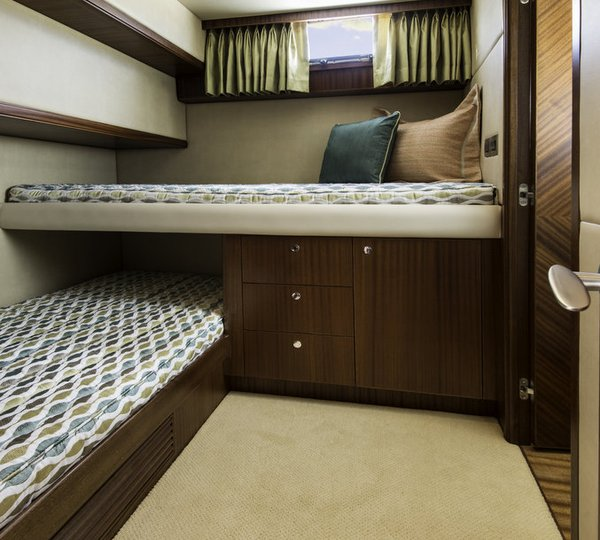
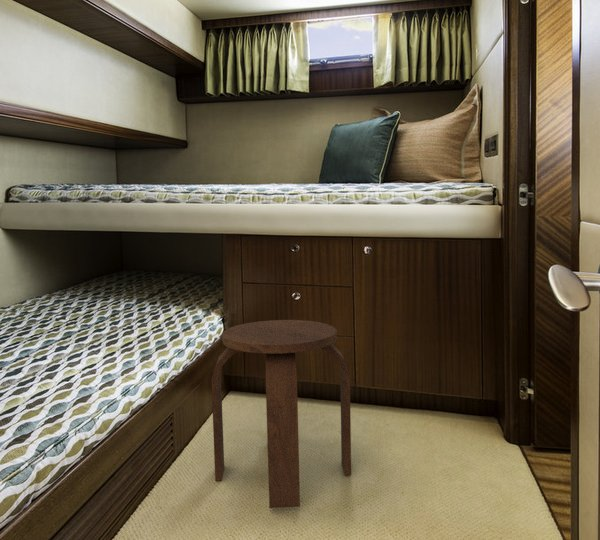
+ stool (281, 401)
